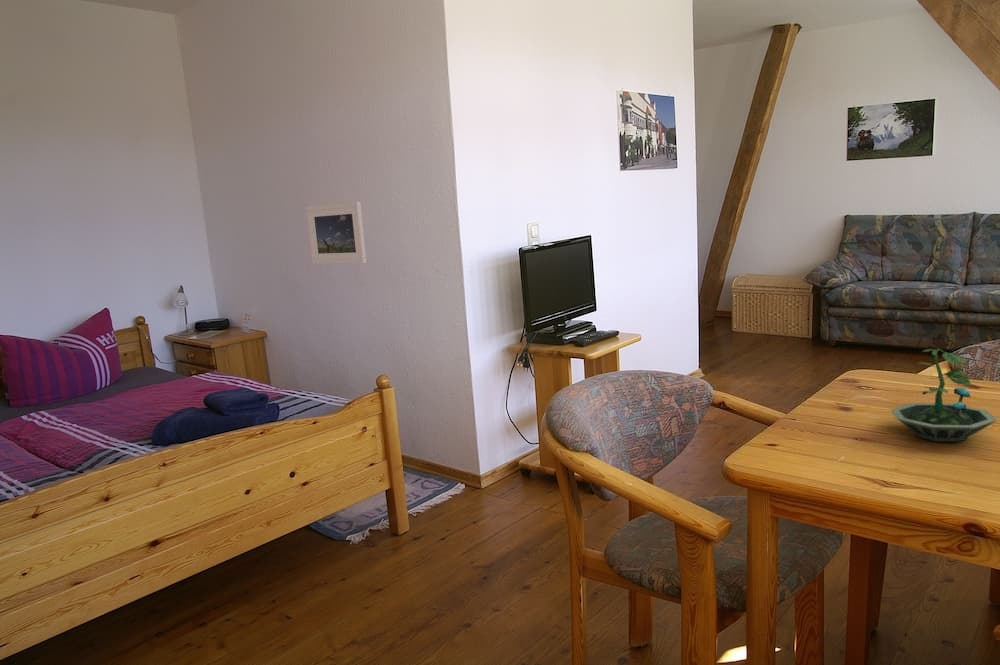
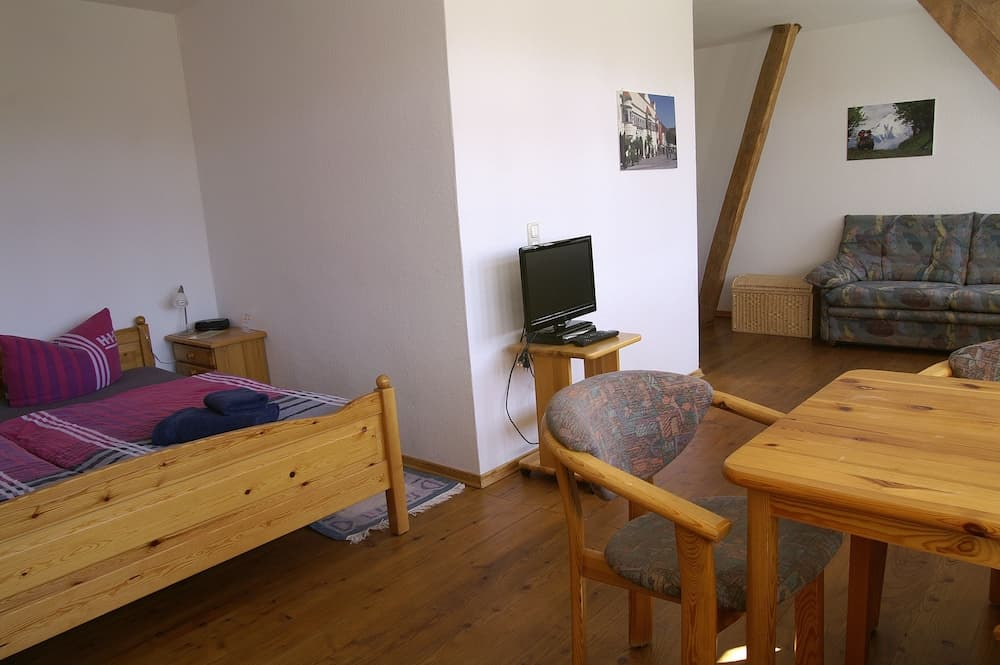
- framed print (335, 234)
- terrarium (939, 366)
